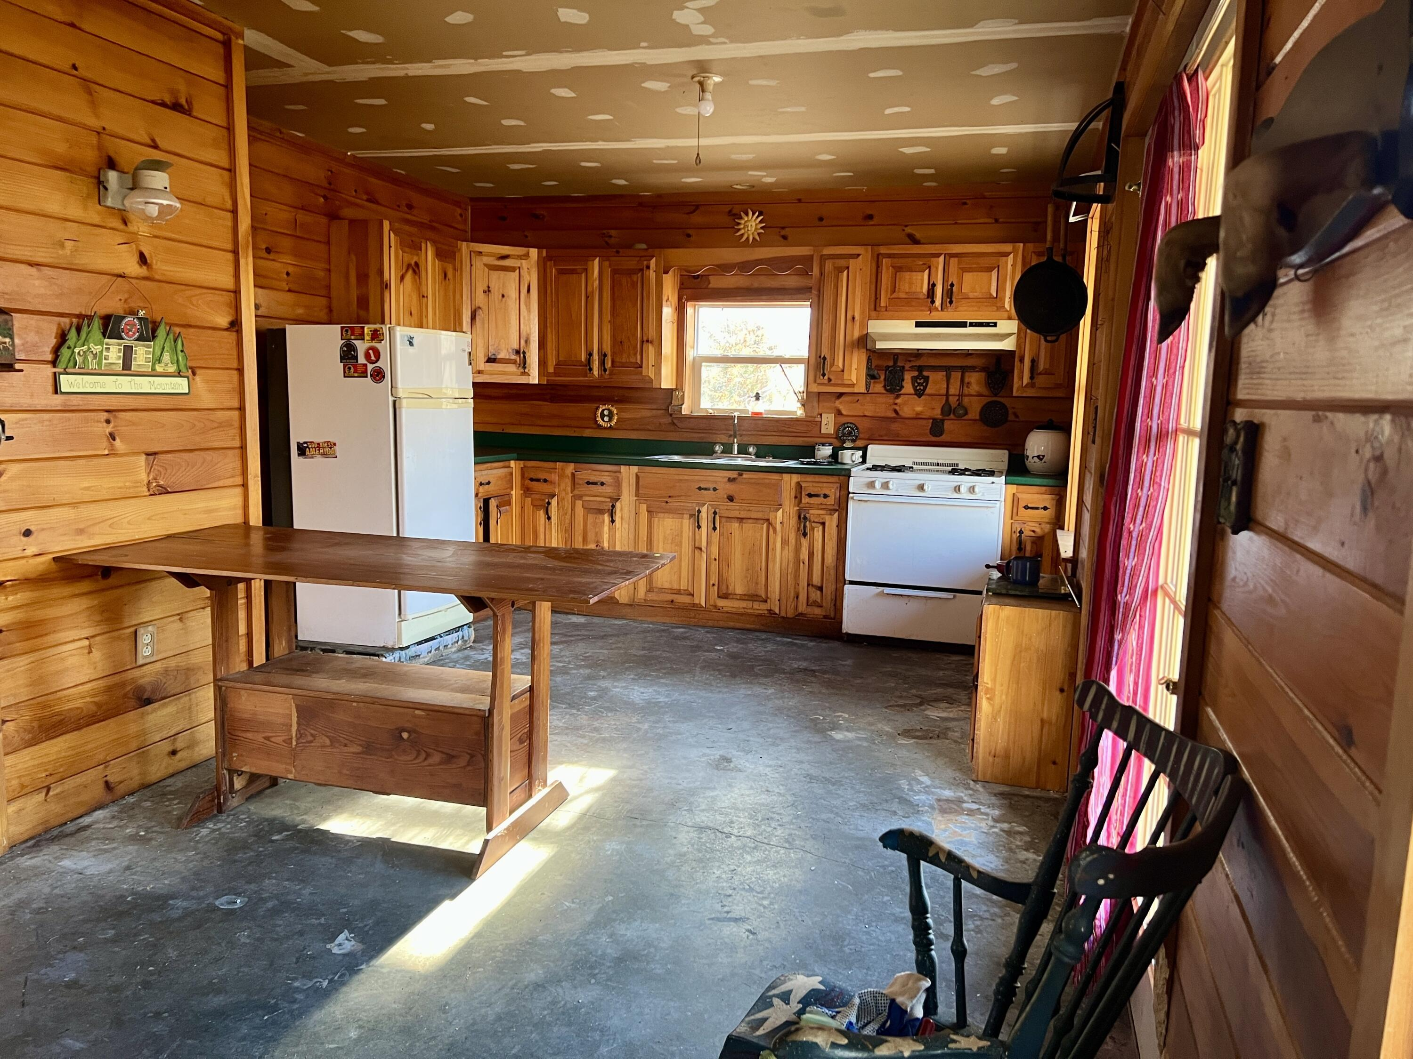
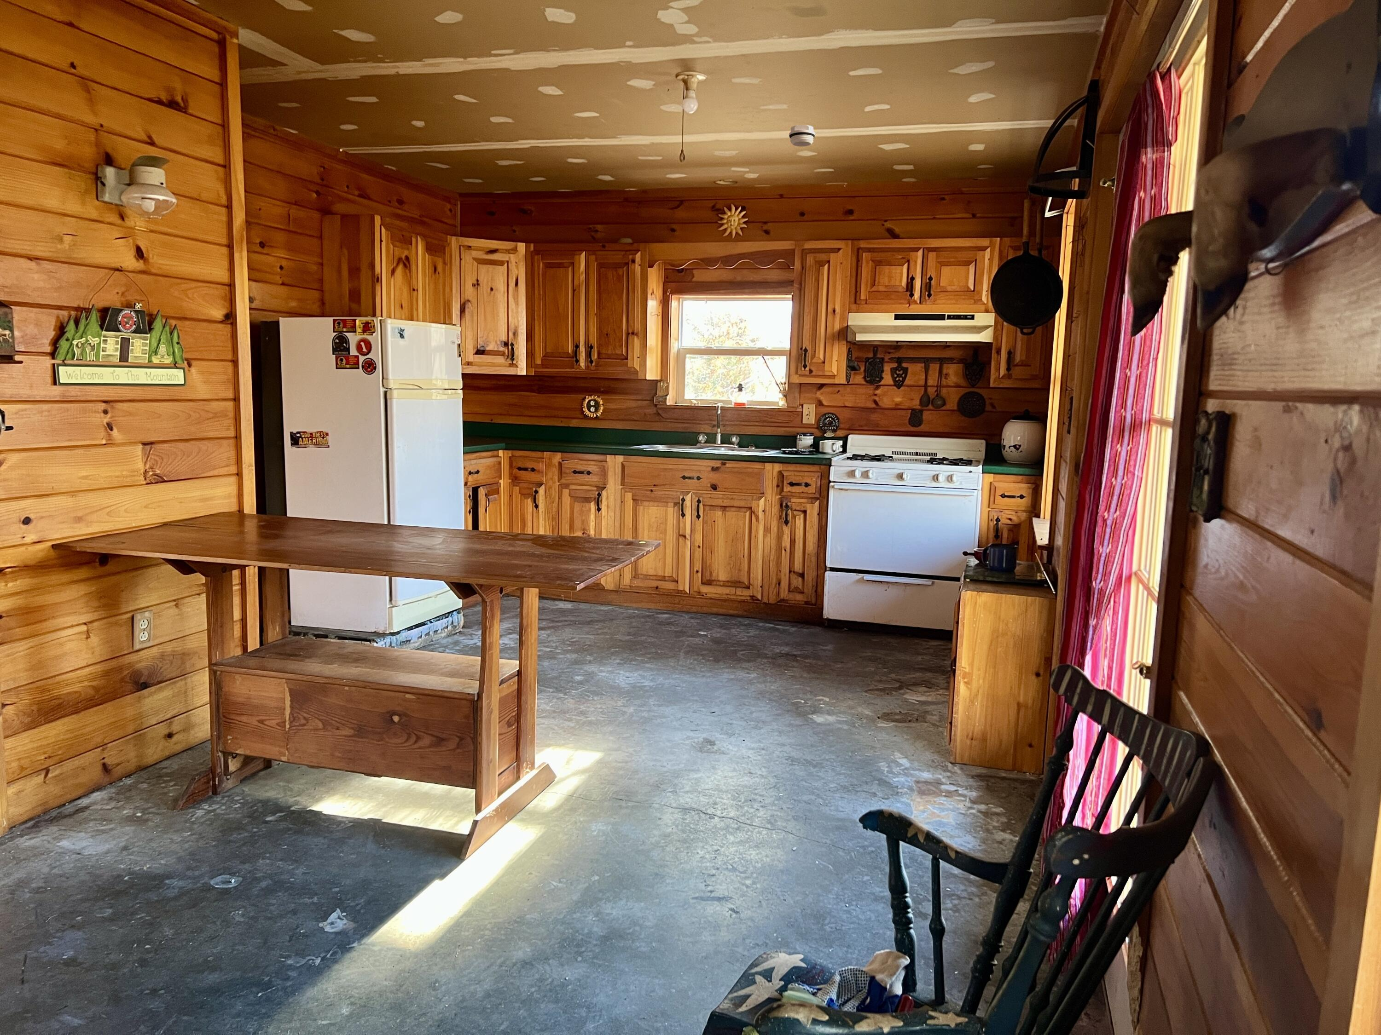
+ smoke detector (801, 136)
